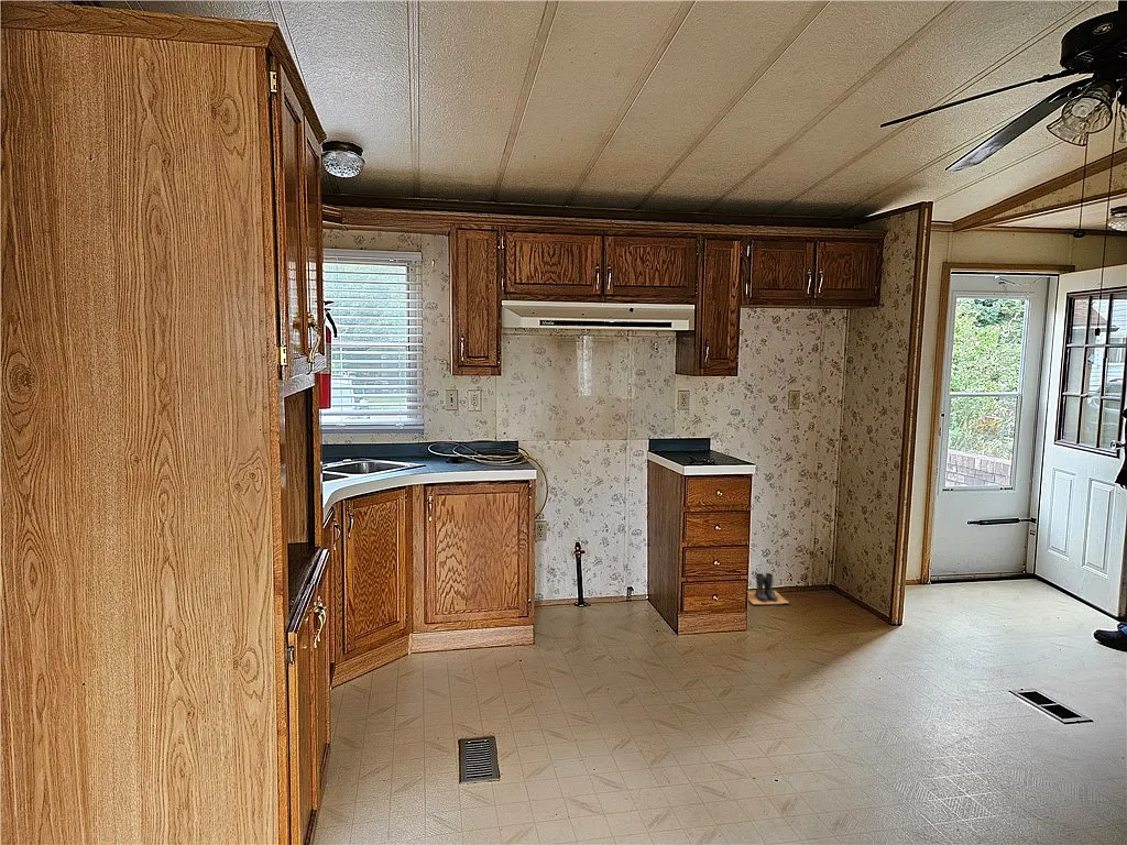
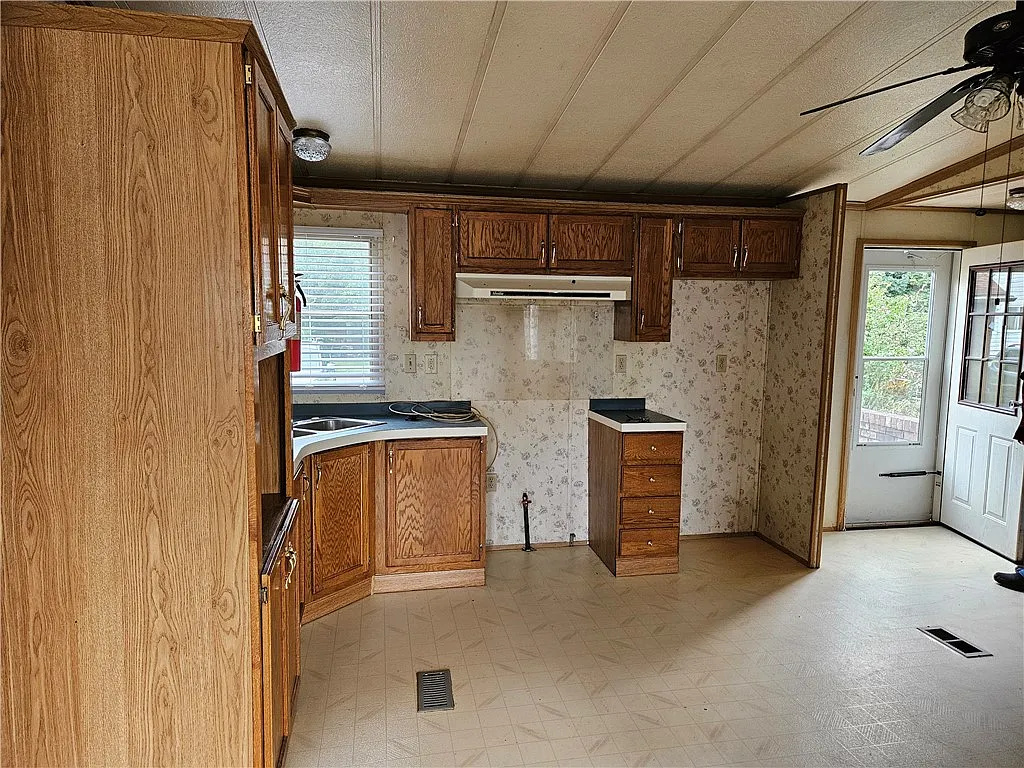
- boots (765, 586)
